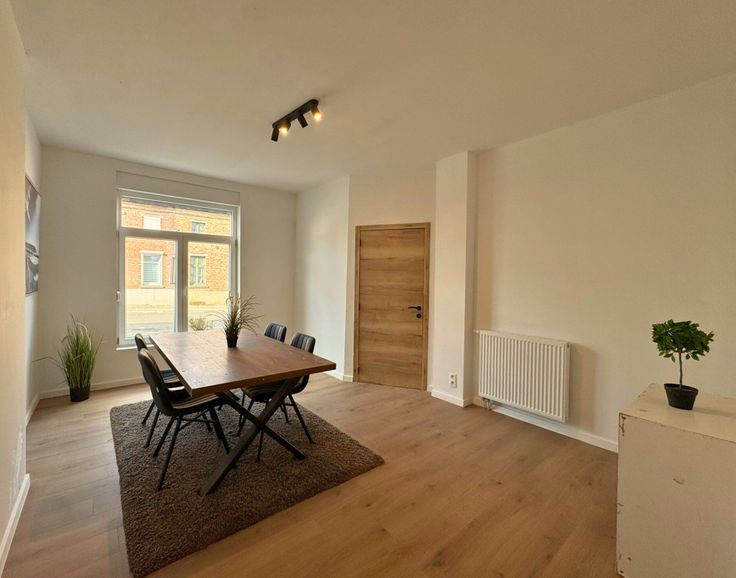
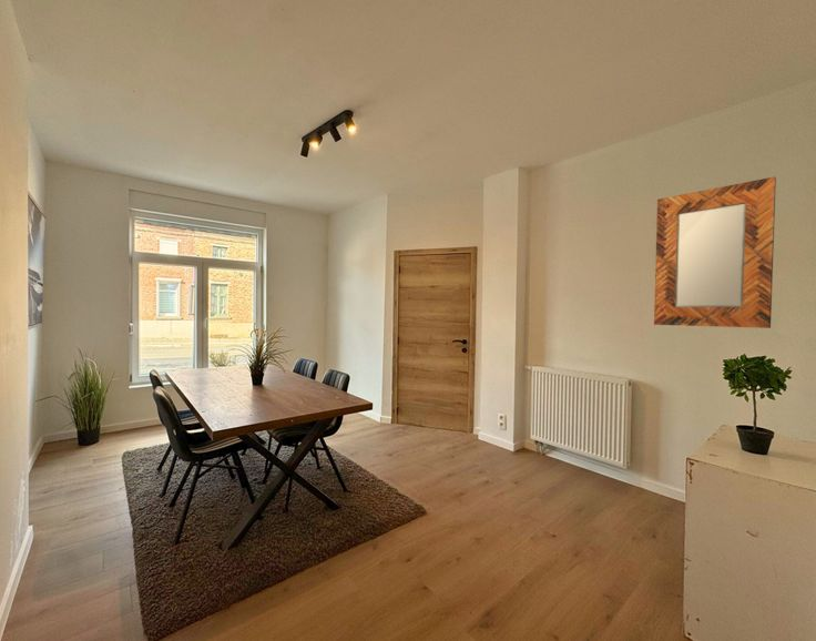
+ home mirror (708, 257)
